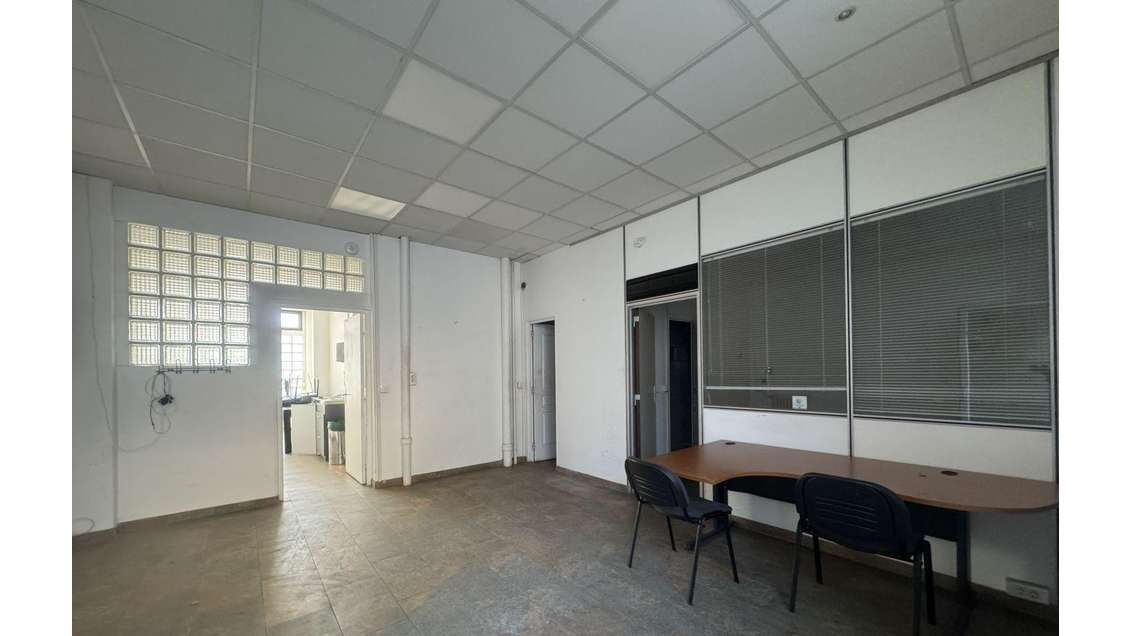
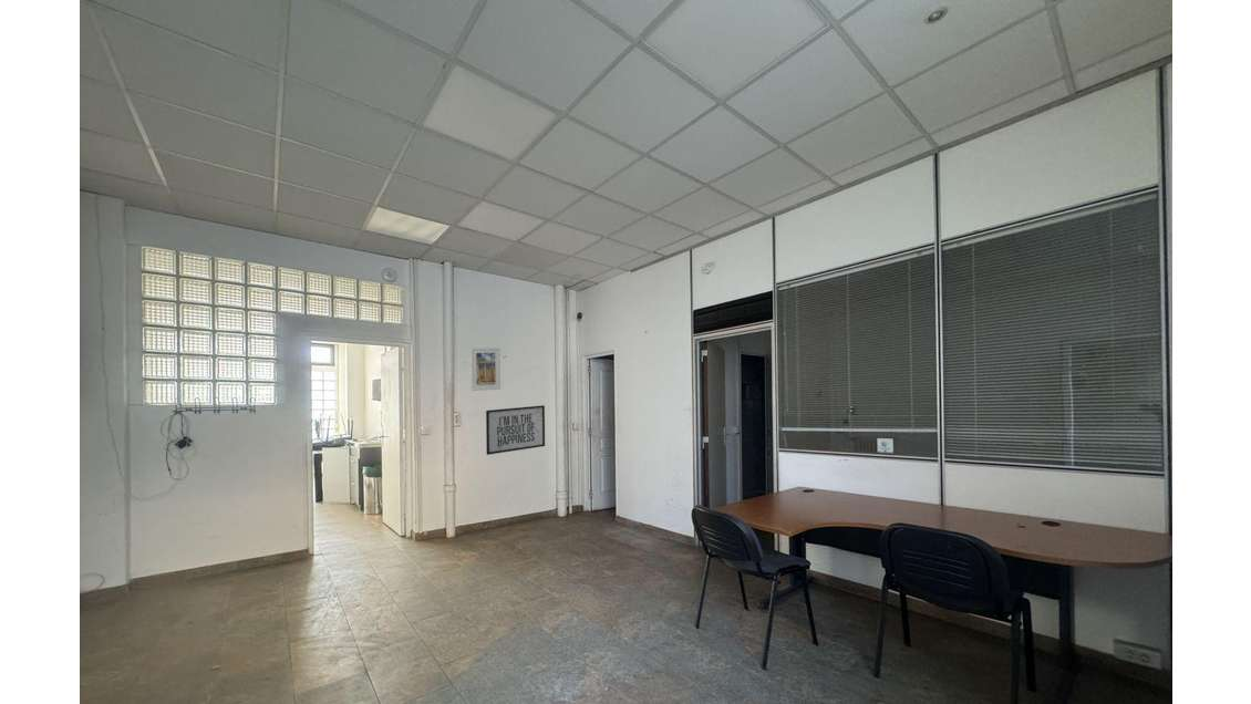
+ mirror (516, 428)
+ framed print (485, 369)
